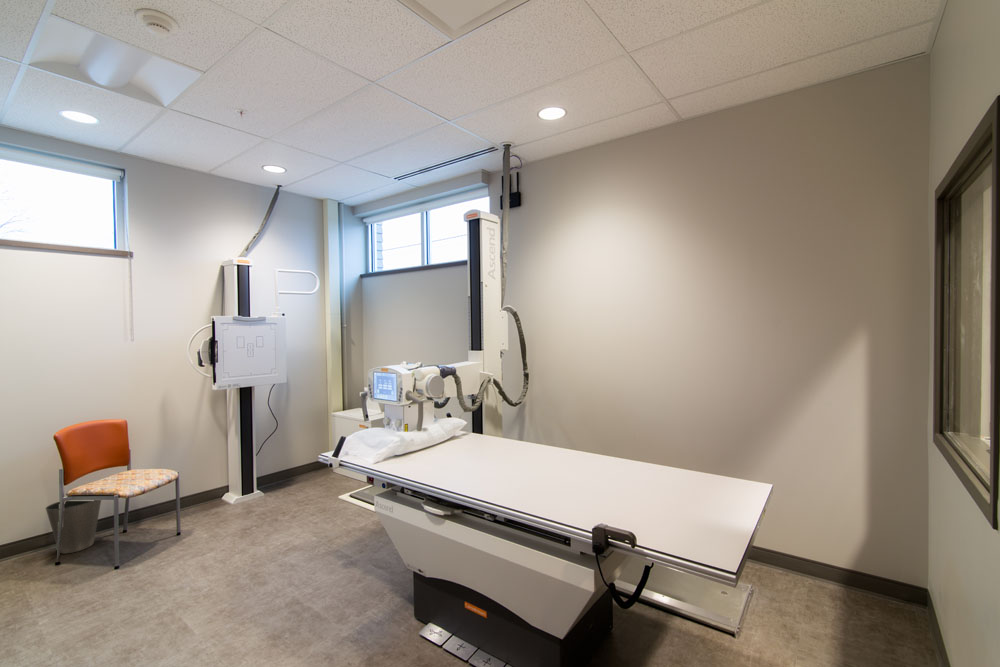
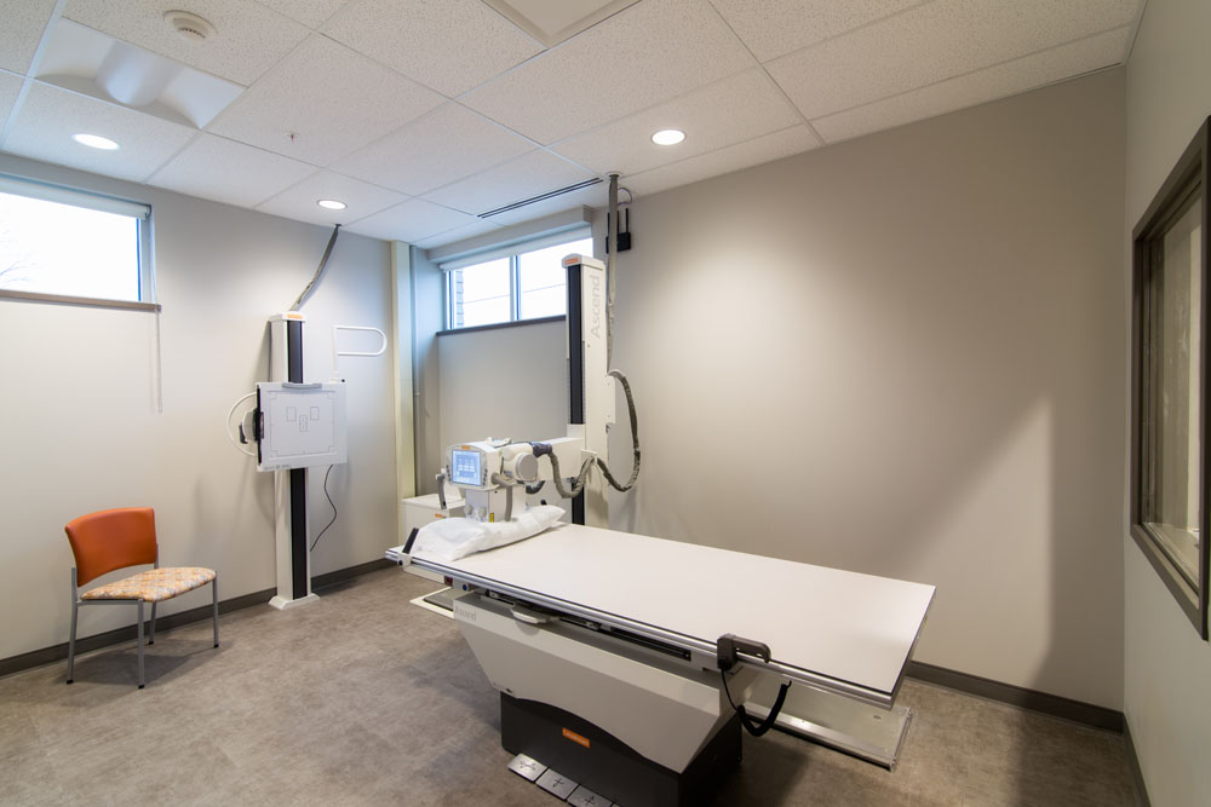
- waste basket (75, 524)
